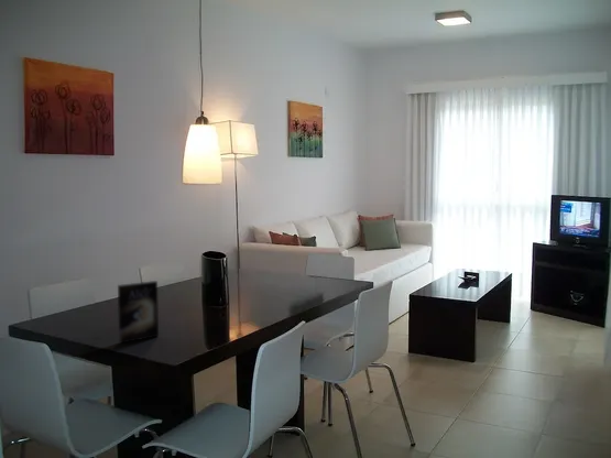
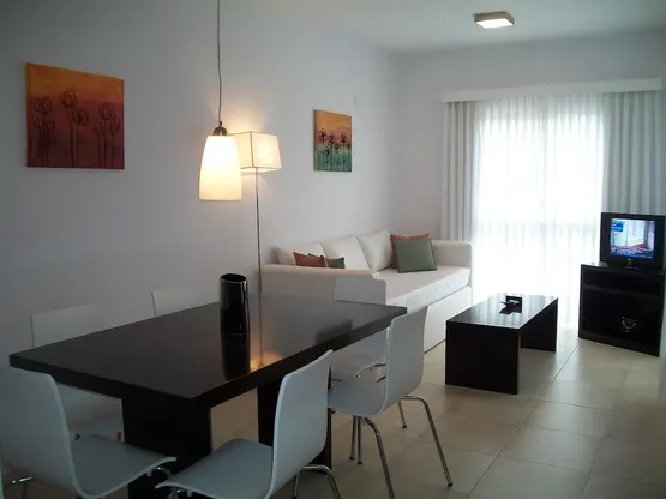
- book (138, 310)
